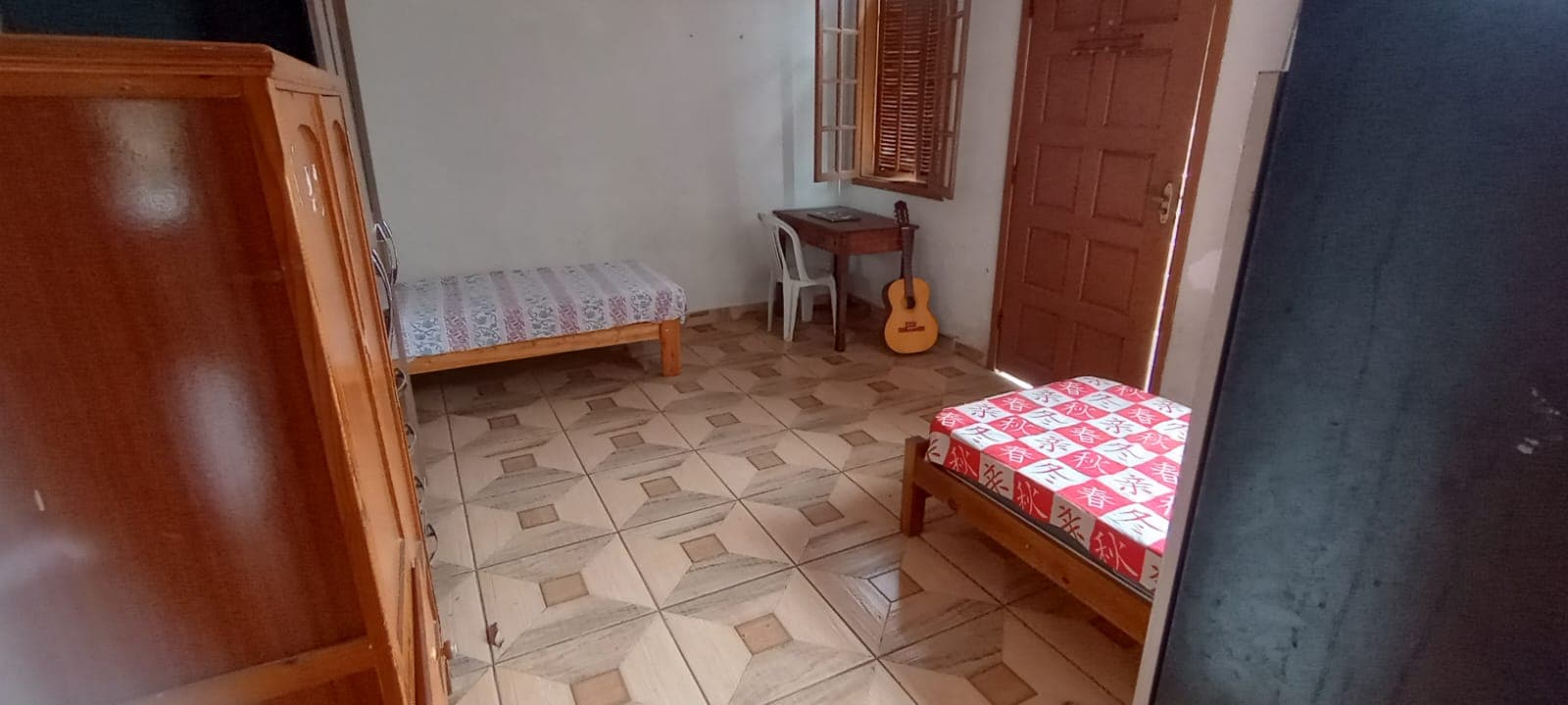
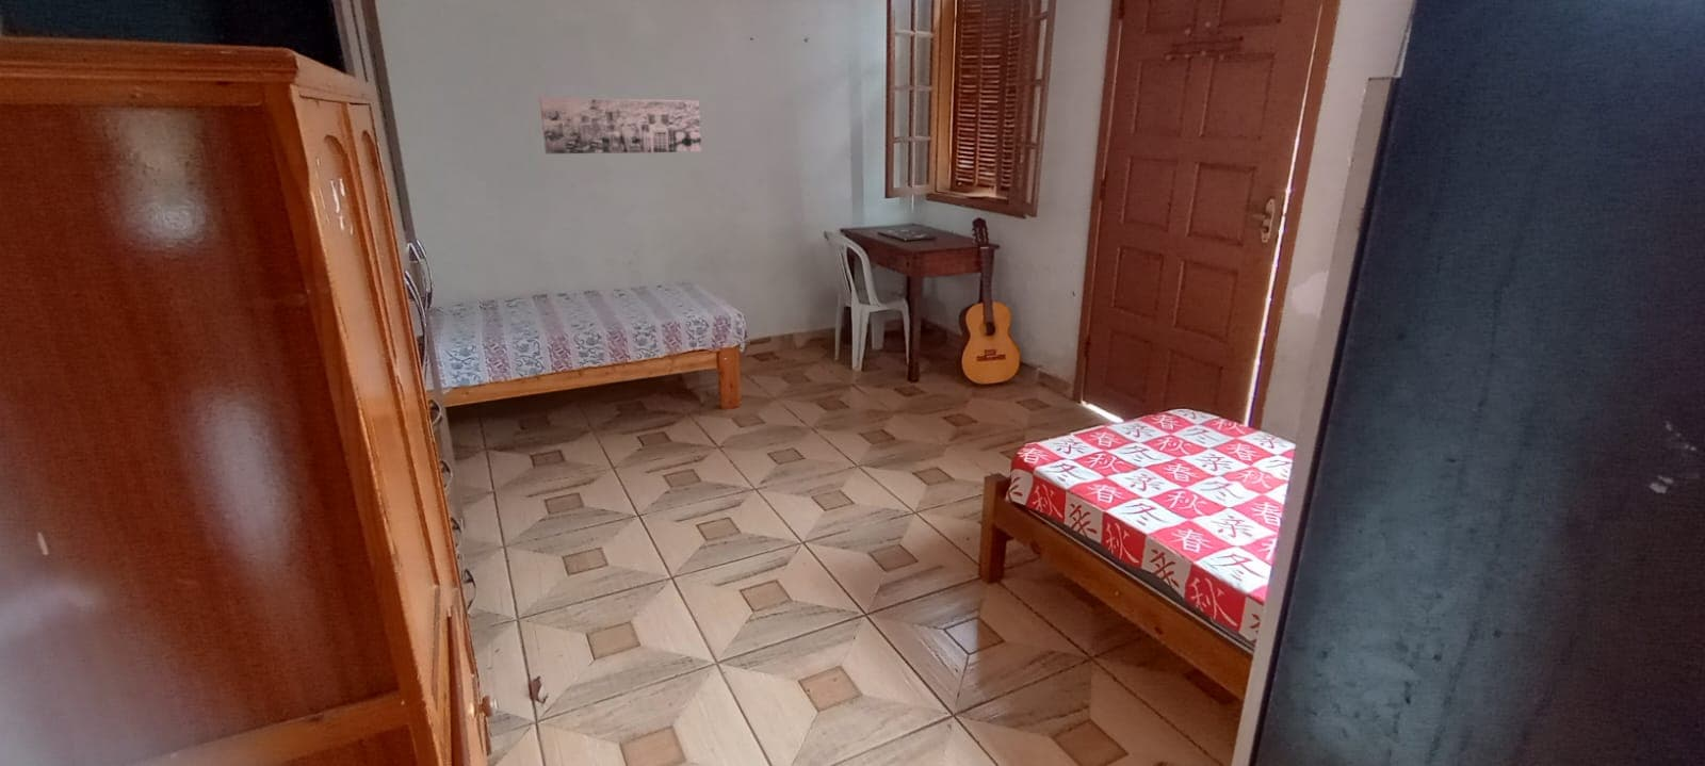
+ wall art (623, 126)
